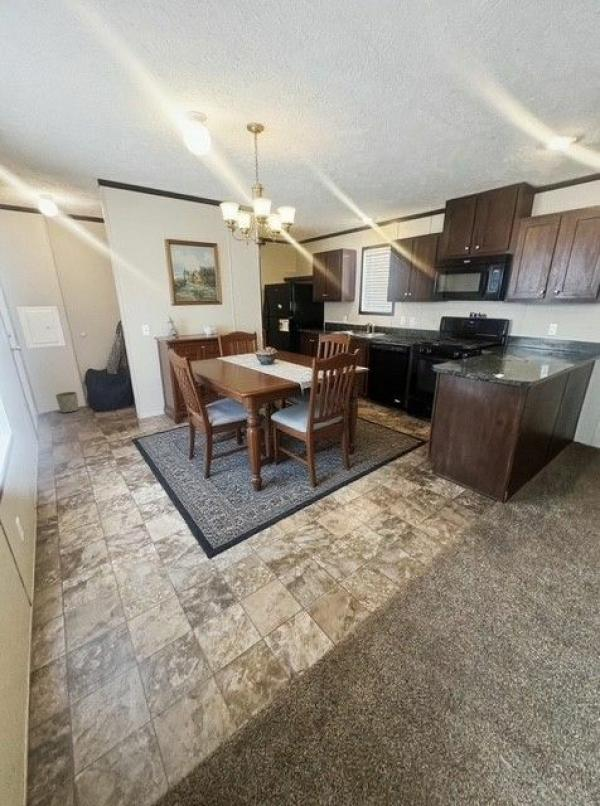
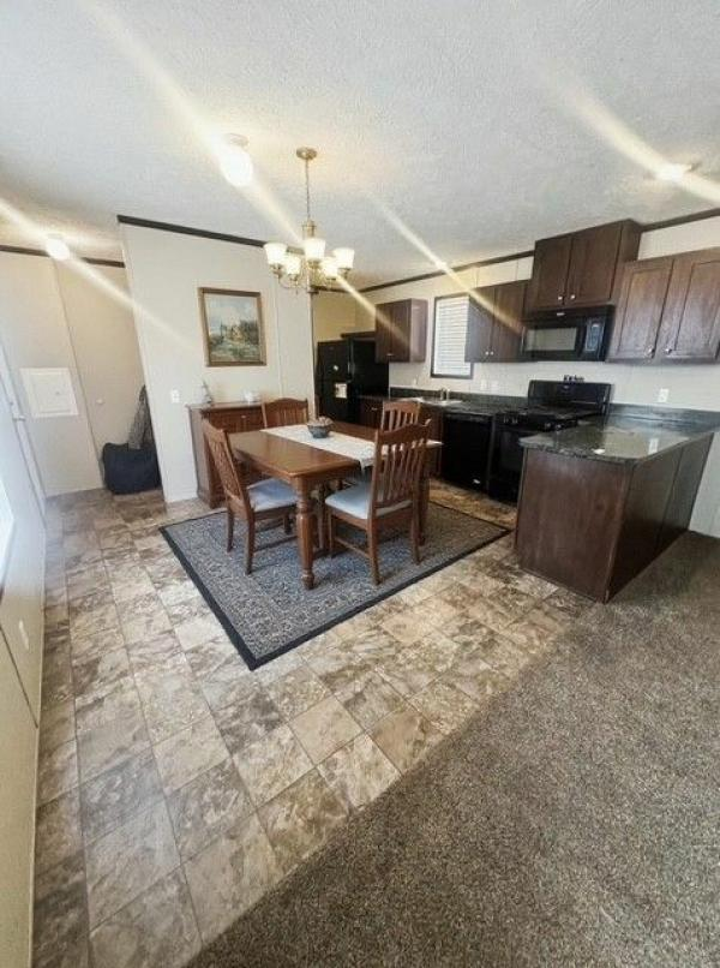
- planter (68, 402)
